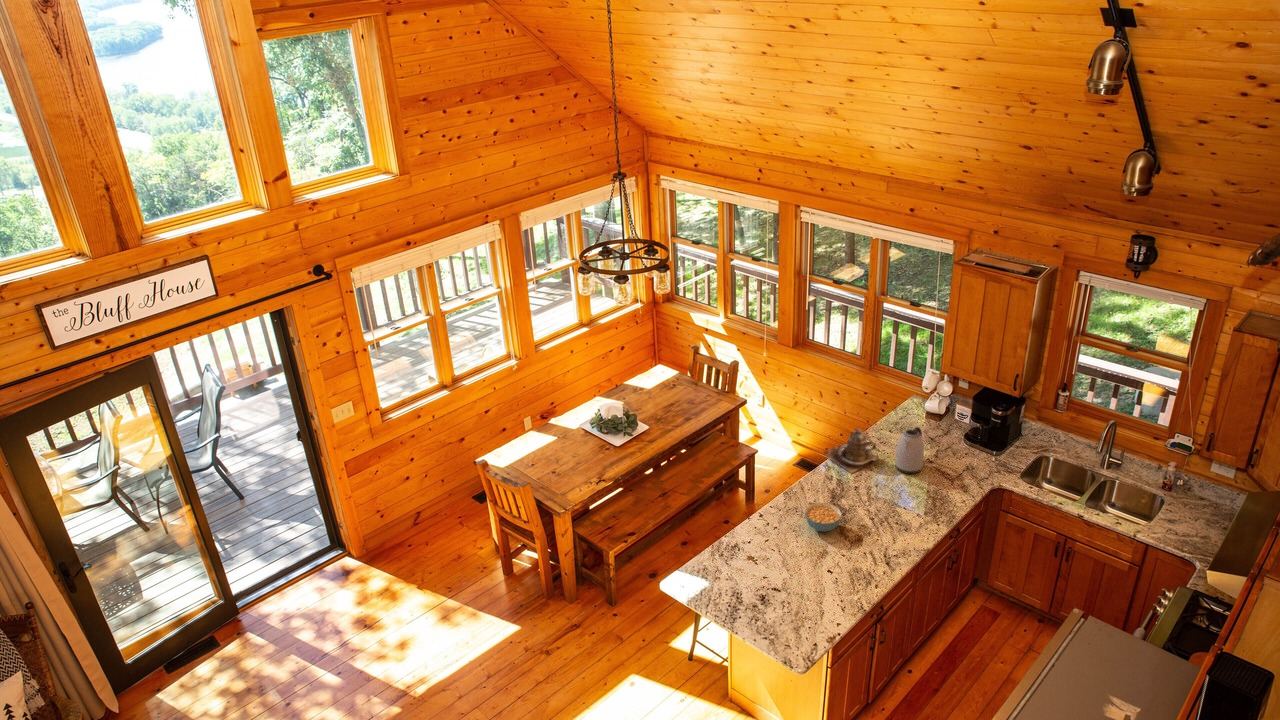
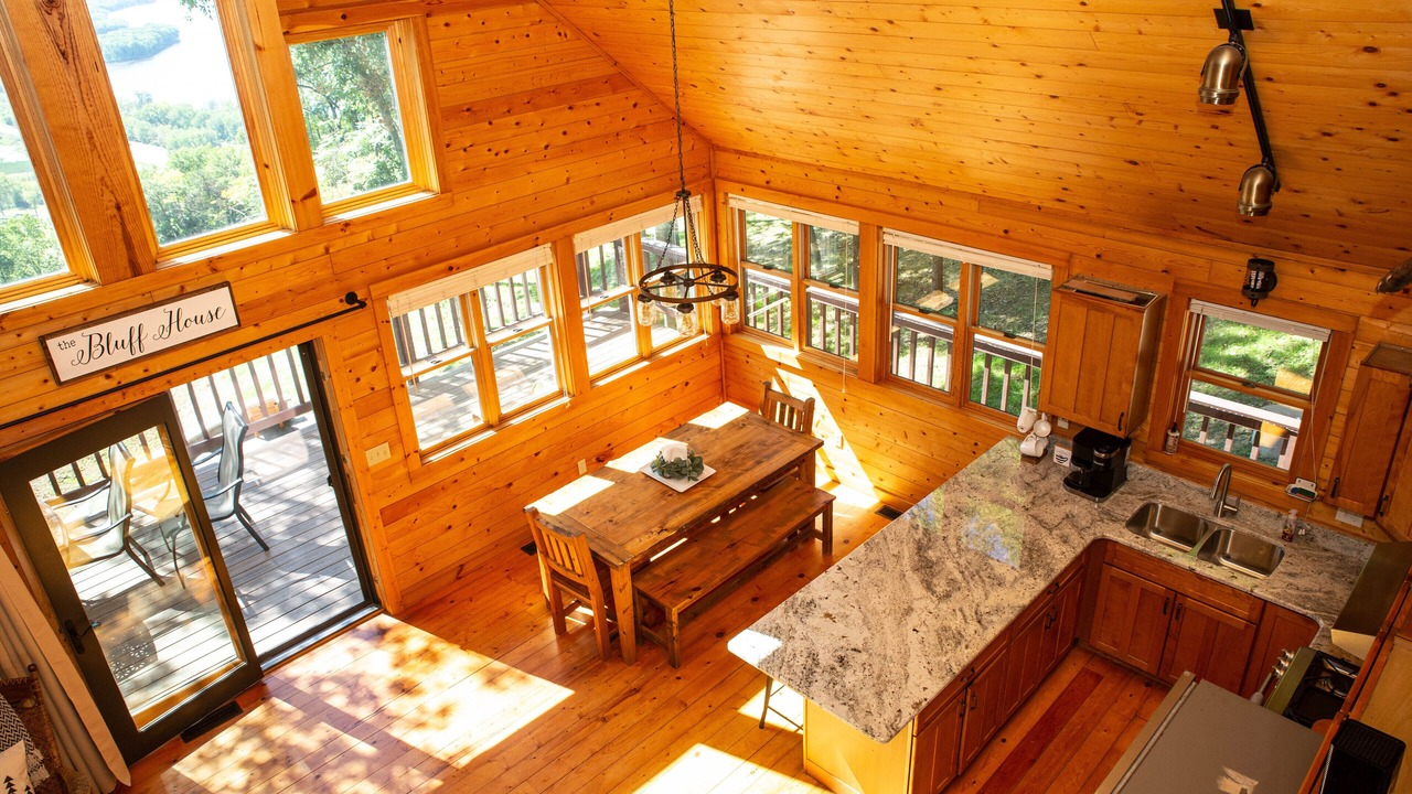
- cereal bowl (822, 520)
- kettle (912, 447)
- teapot (852, 443)
